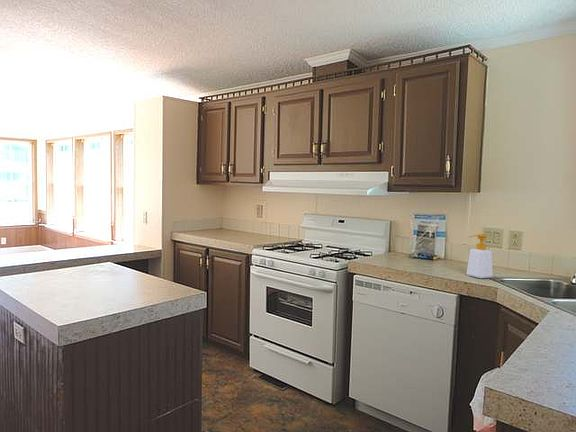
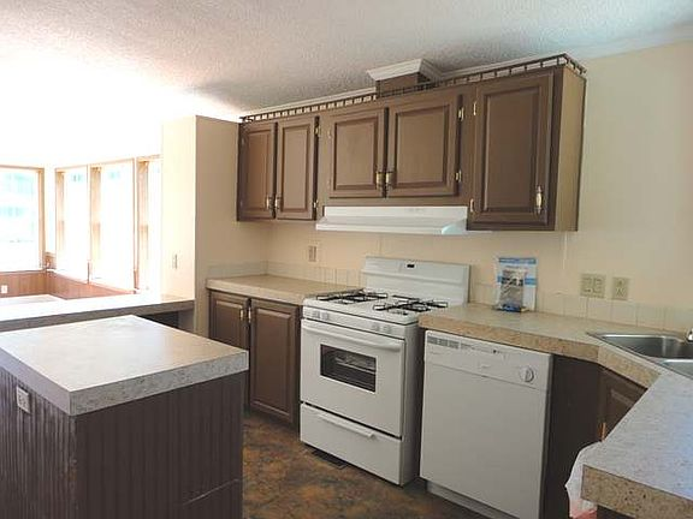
- soap bottle (477, 255)
